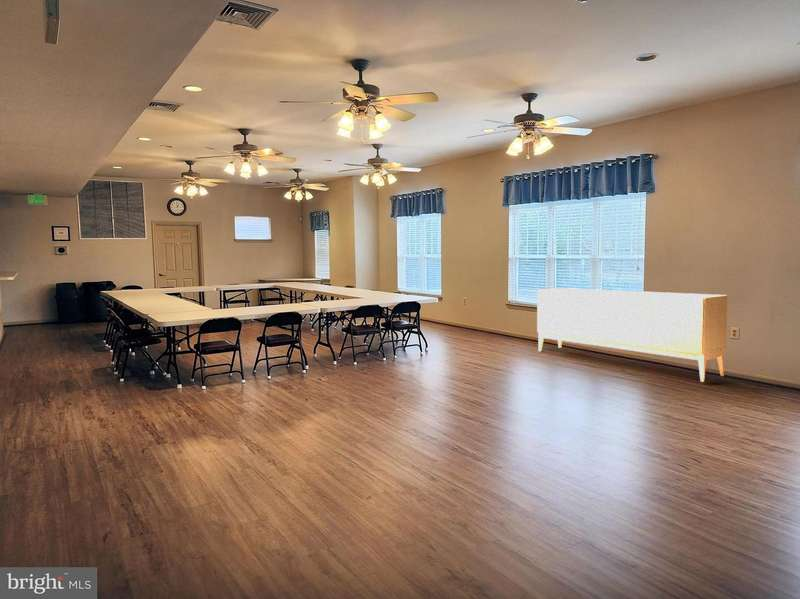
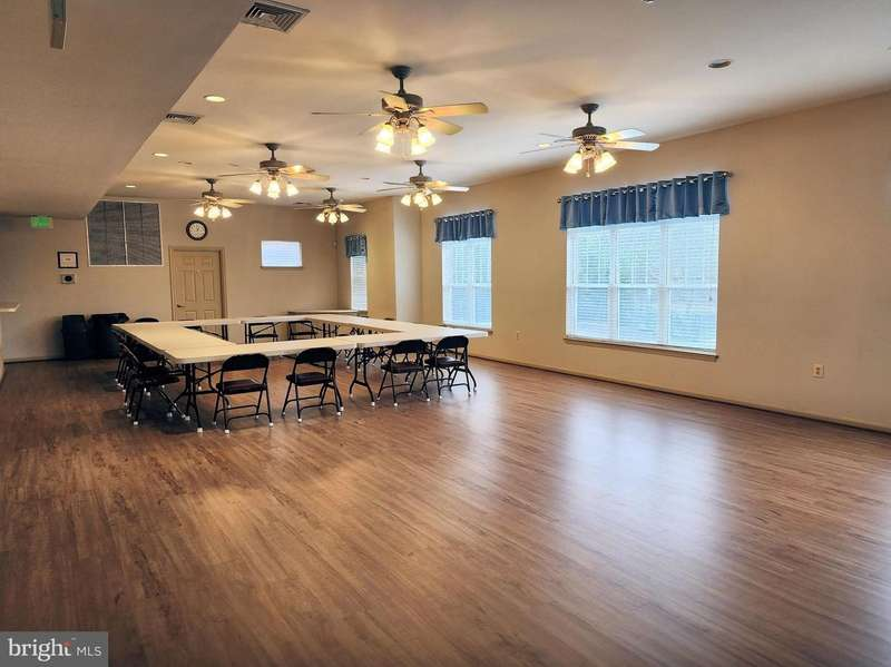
- sideboard (620, 327)
